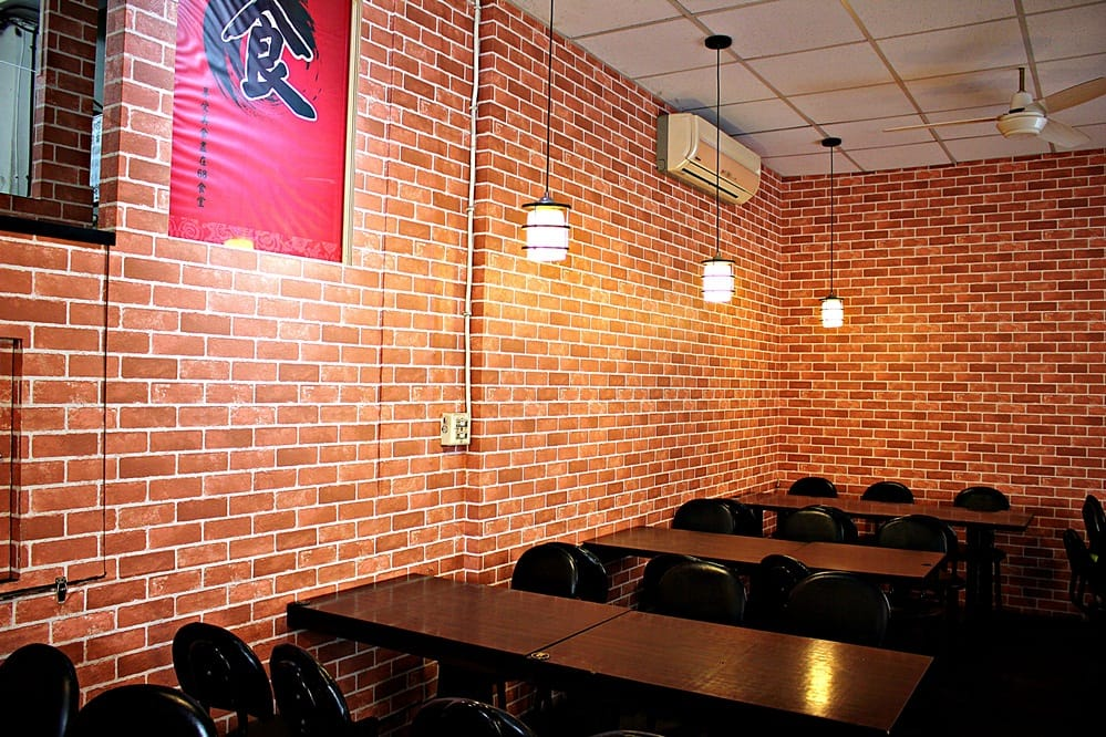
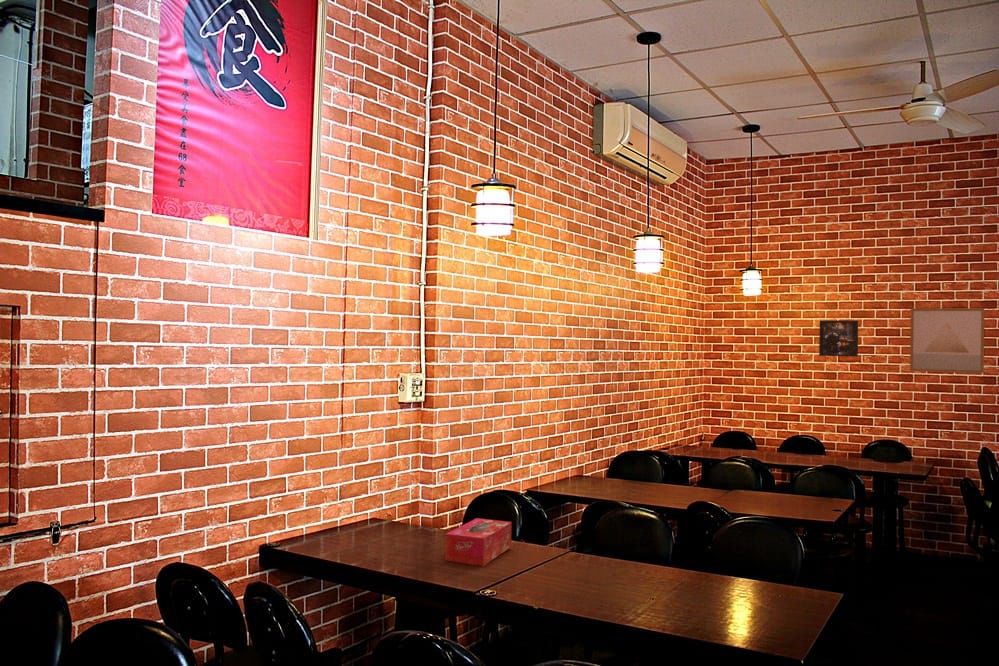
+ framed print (838, 338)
+ tissue box (479, 540)
+ wall art (946, 340)
